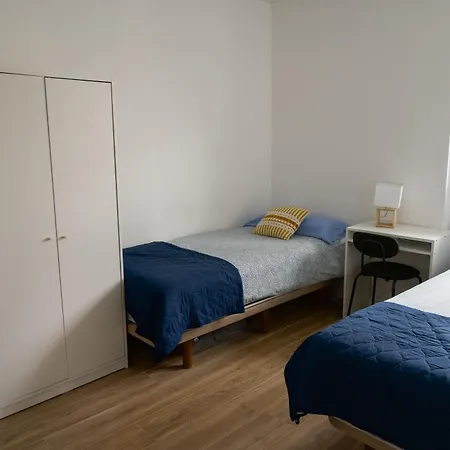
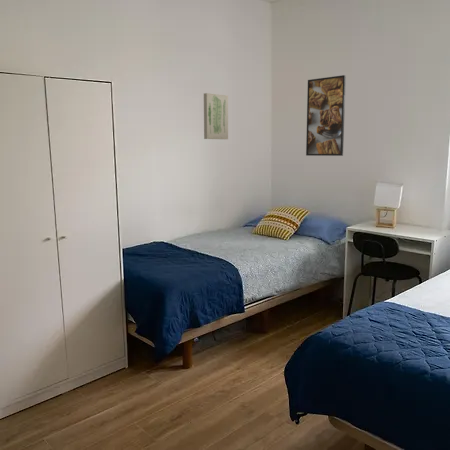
+ wall art (216, 117)
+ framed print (325, 117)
